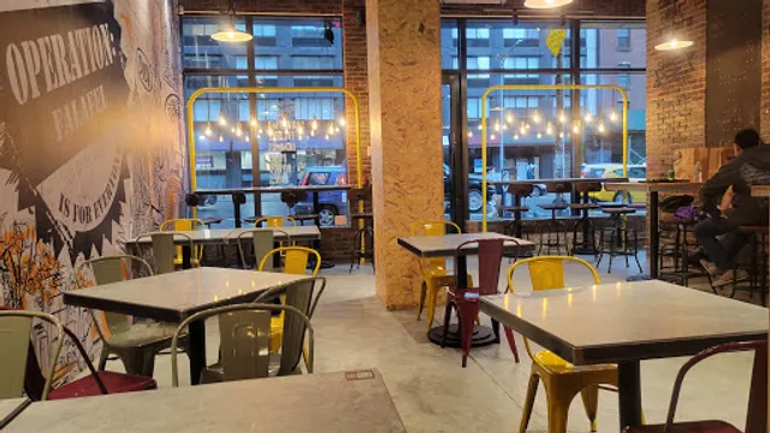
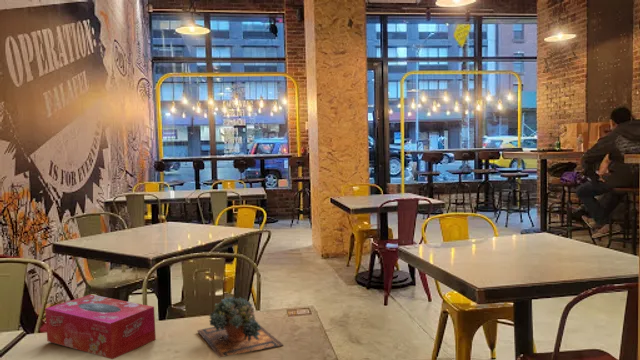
+ tissue box (100, 324)
+ succulent plant (238, 317)
